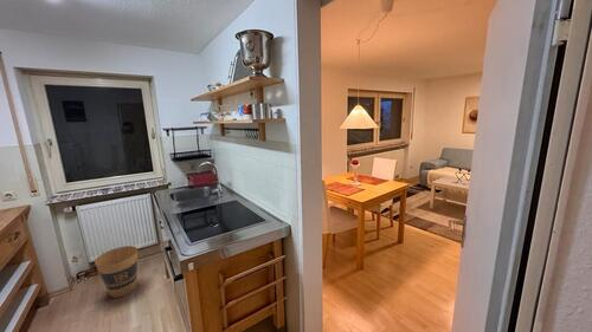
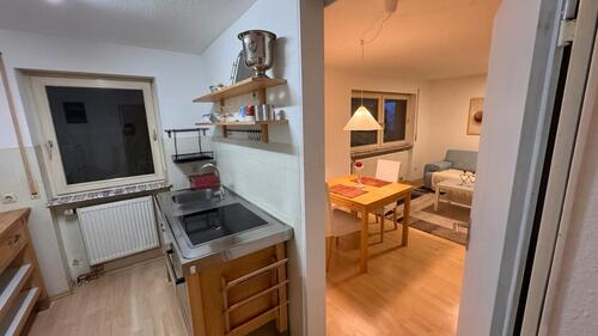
- trash can (120, 272)
